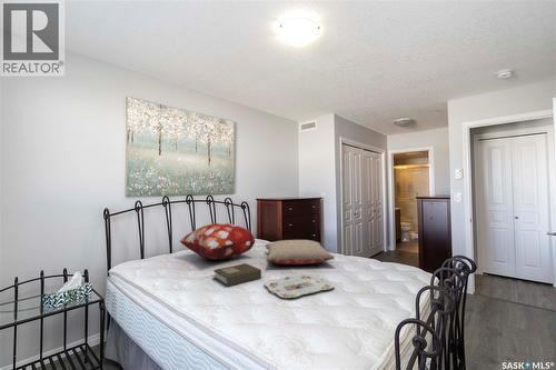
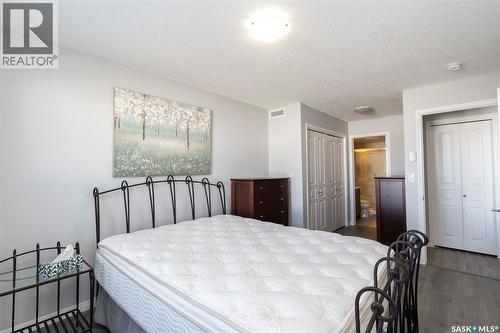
- book (237, 273)
- serving tray (298, 284)
- pillow (296, 250)
- decorative pillow (217, 240)
